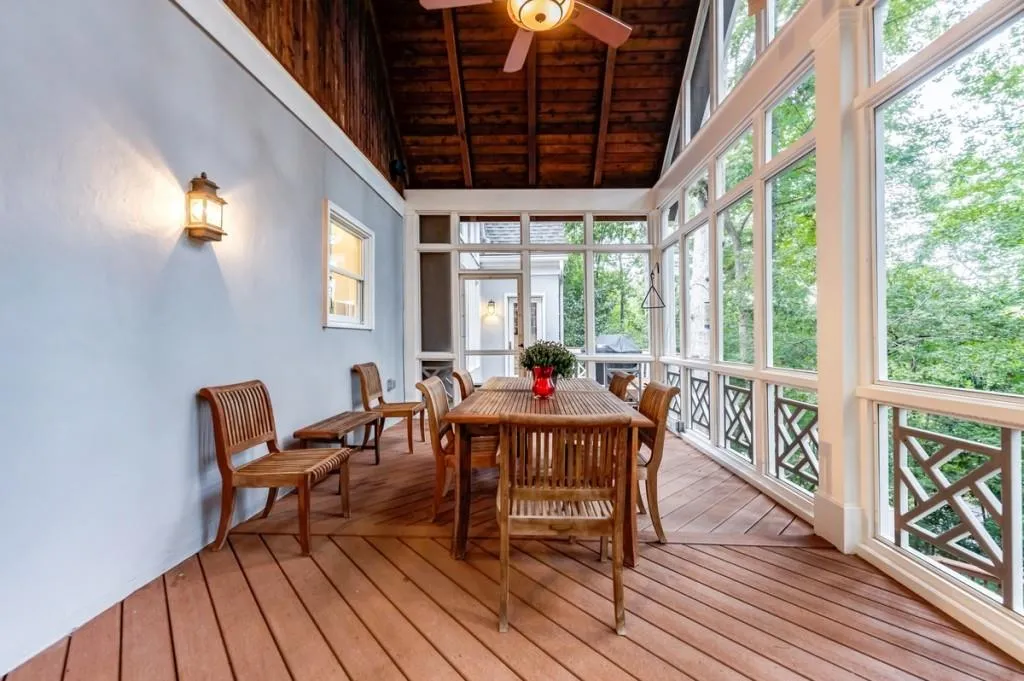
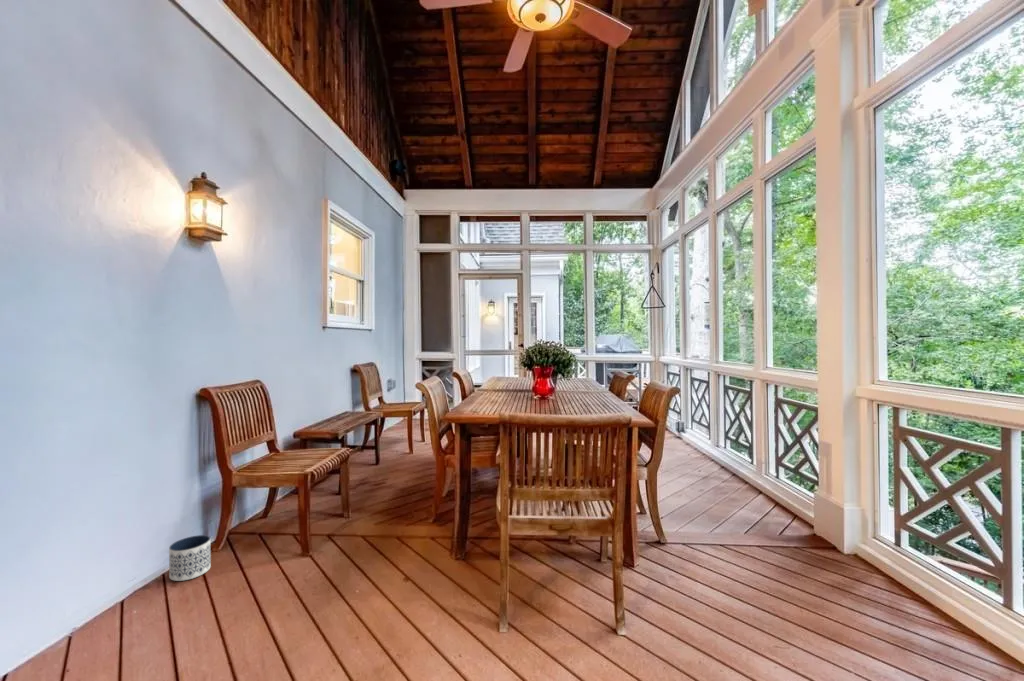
+ planter (190, 557)
